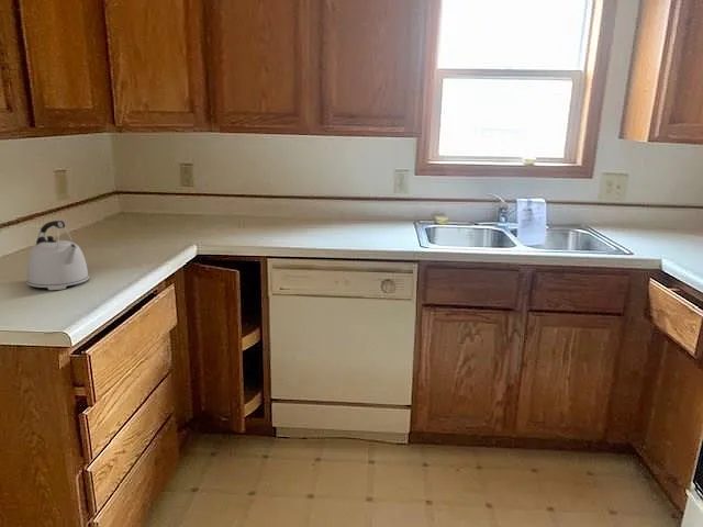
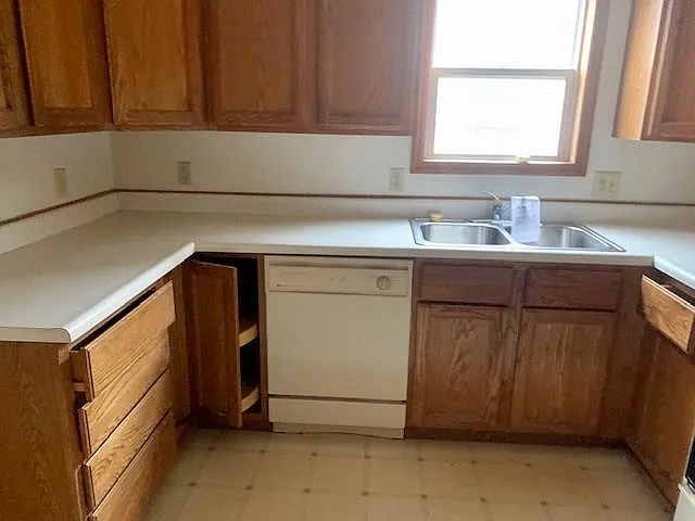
- kettle (56, 251)
